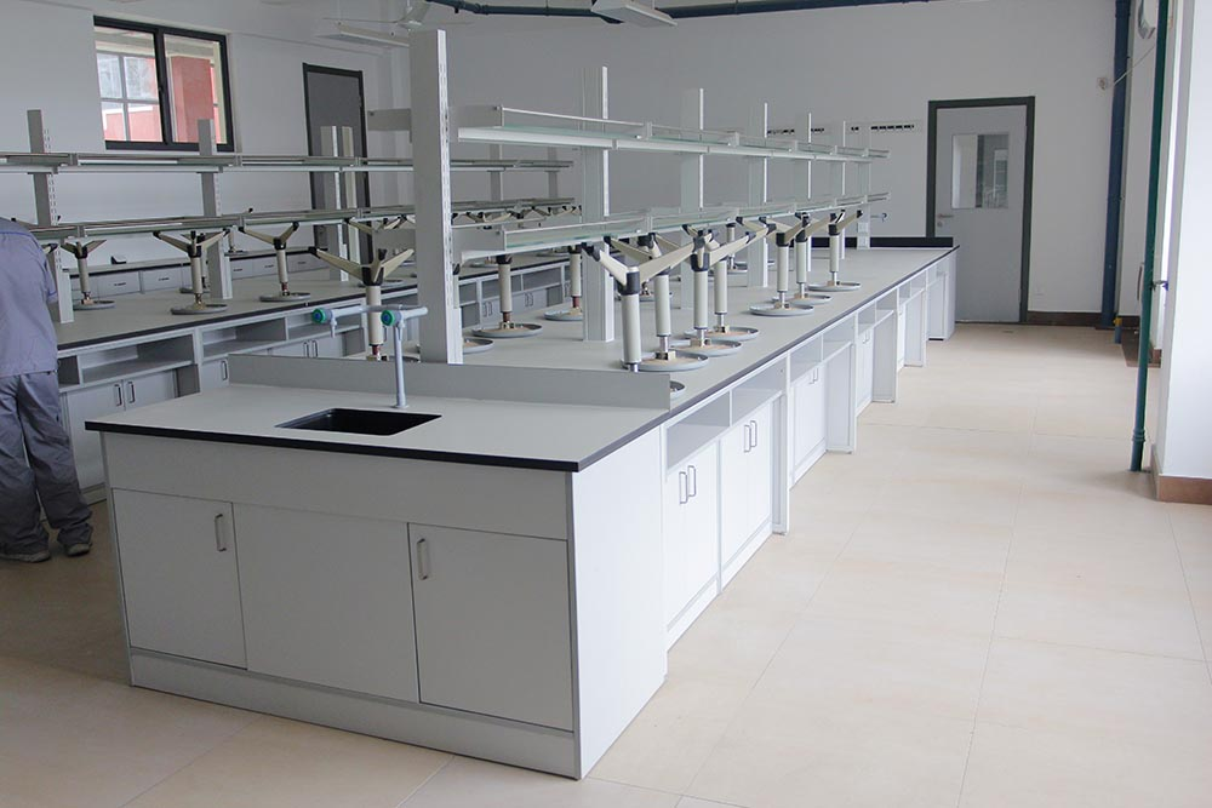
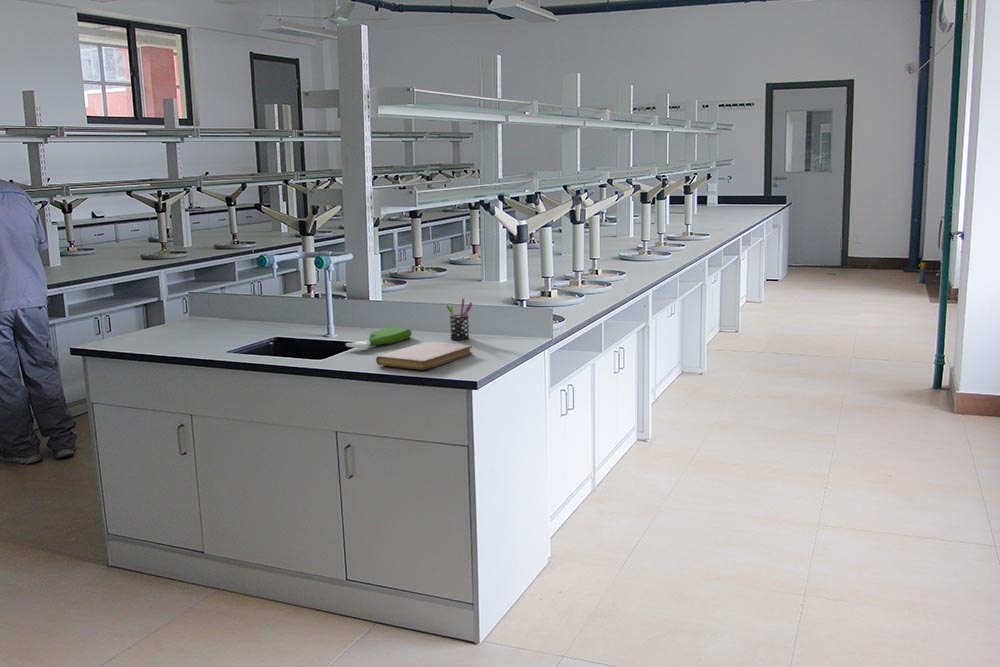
+ pen holder (457, 318)
+ notebook (425, 354)
+ spray bottle (379, 338)
